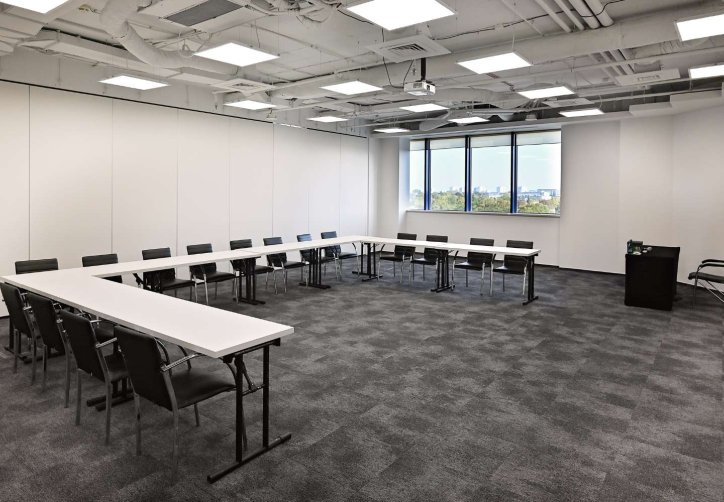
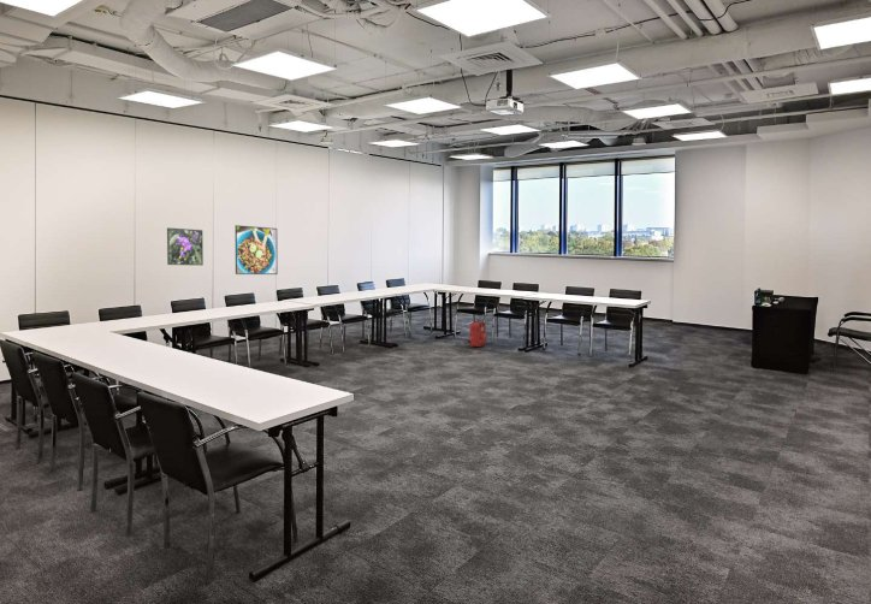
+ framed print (185, 247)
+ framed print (256, 250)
+ backpack (475, 332)
